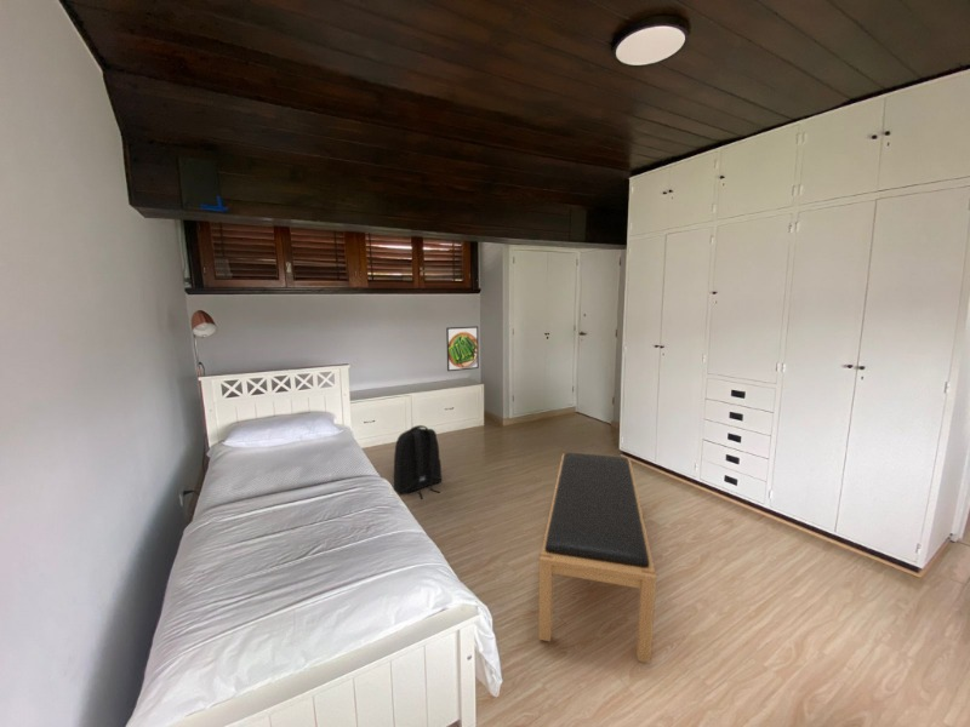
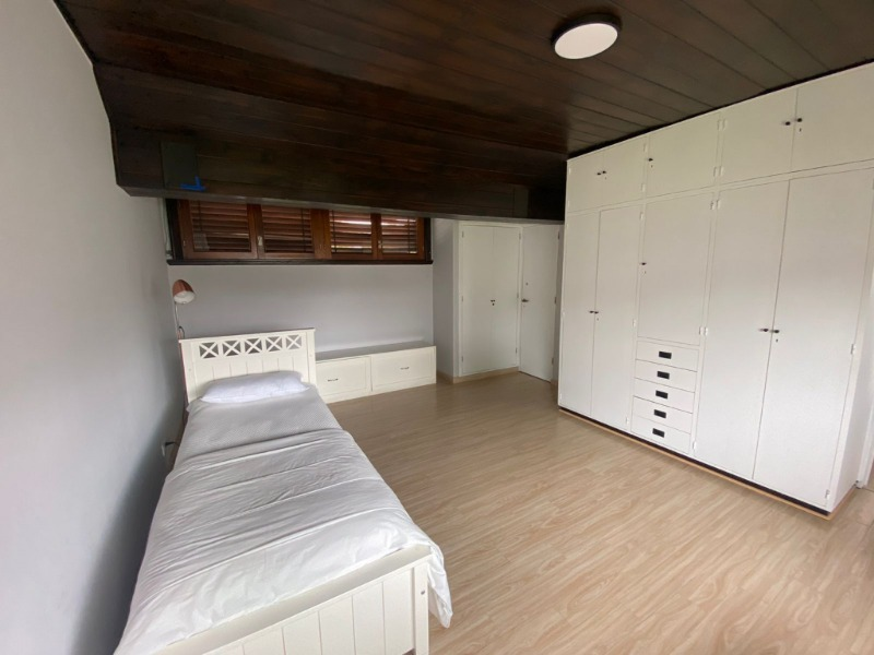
- backpack (420, 457)
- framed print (462, 348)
- bench (594, 525)
